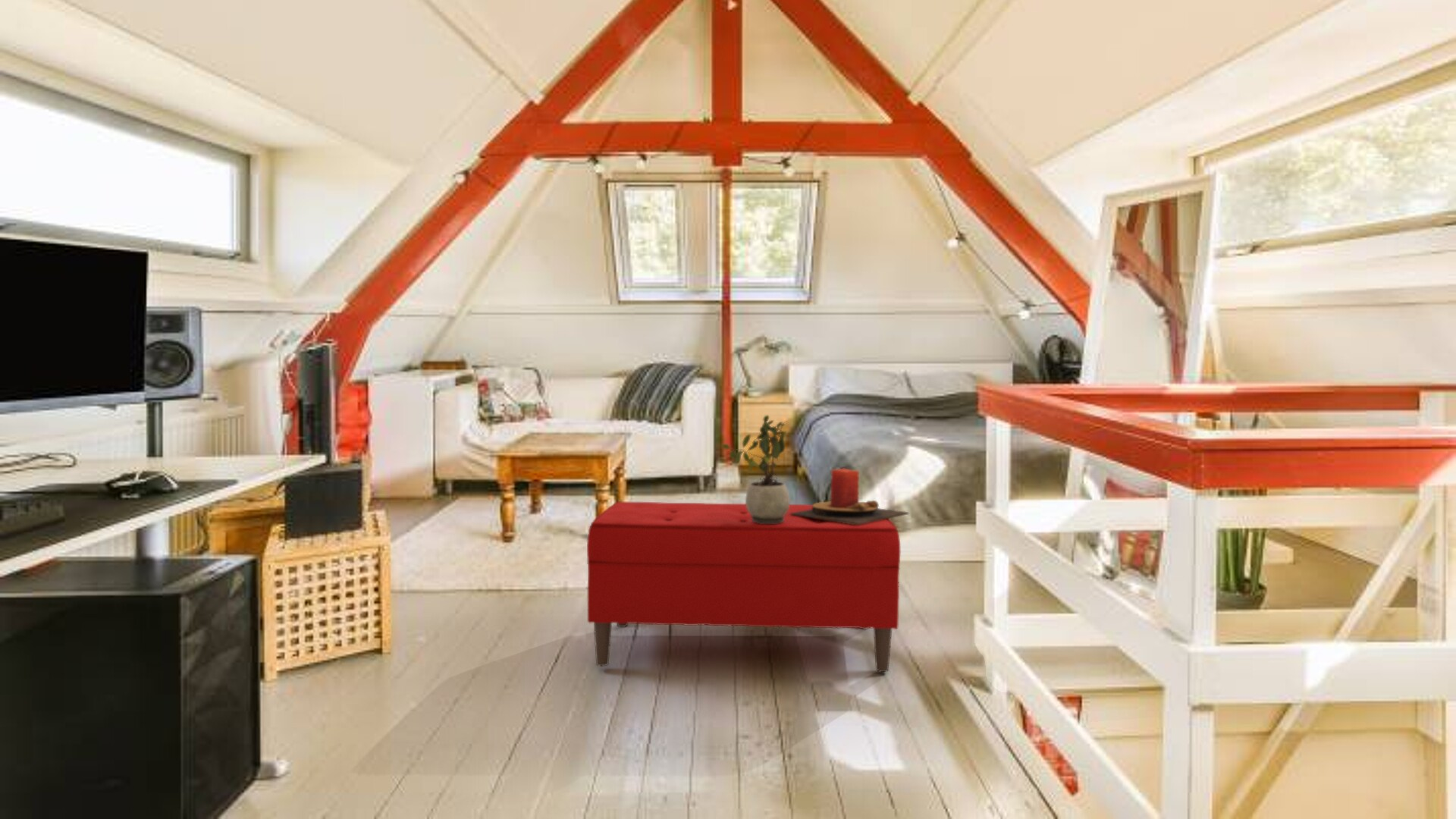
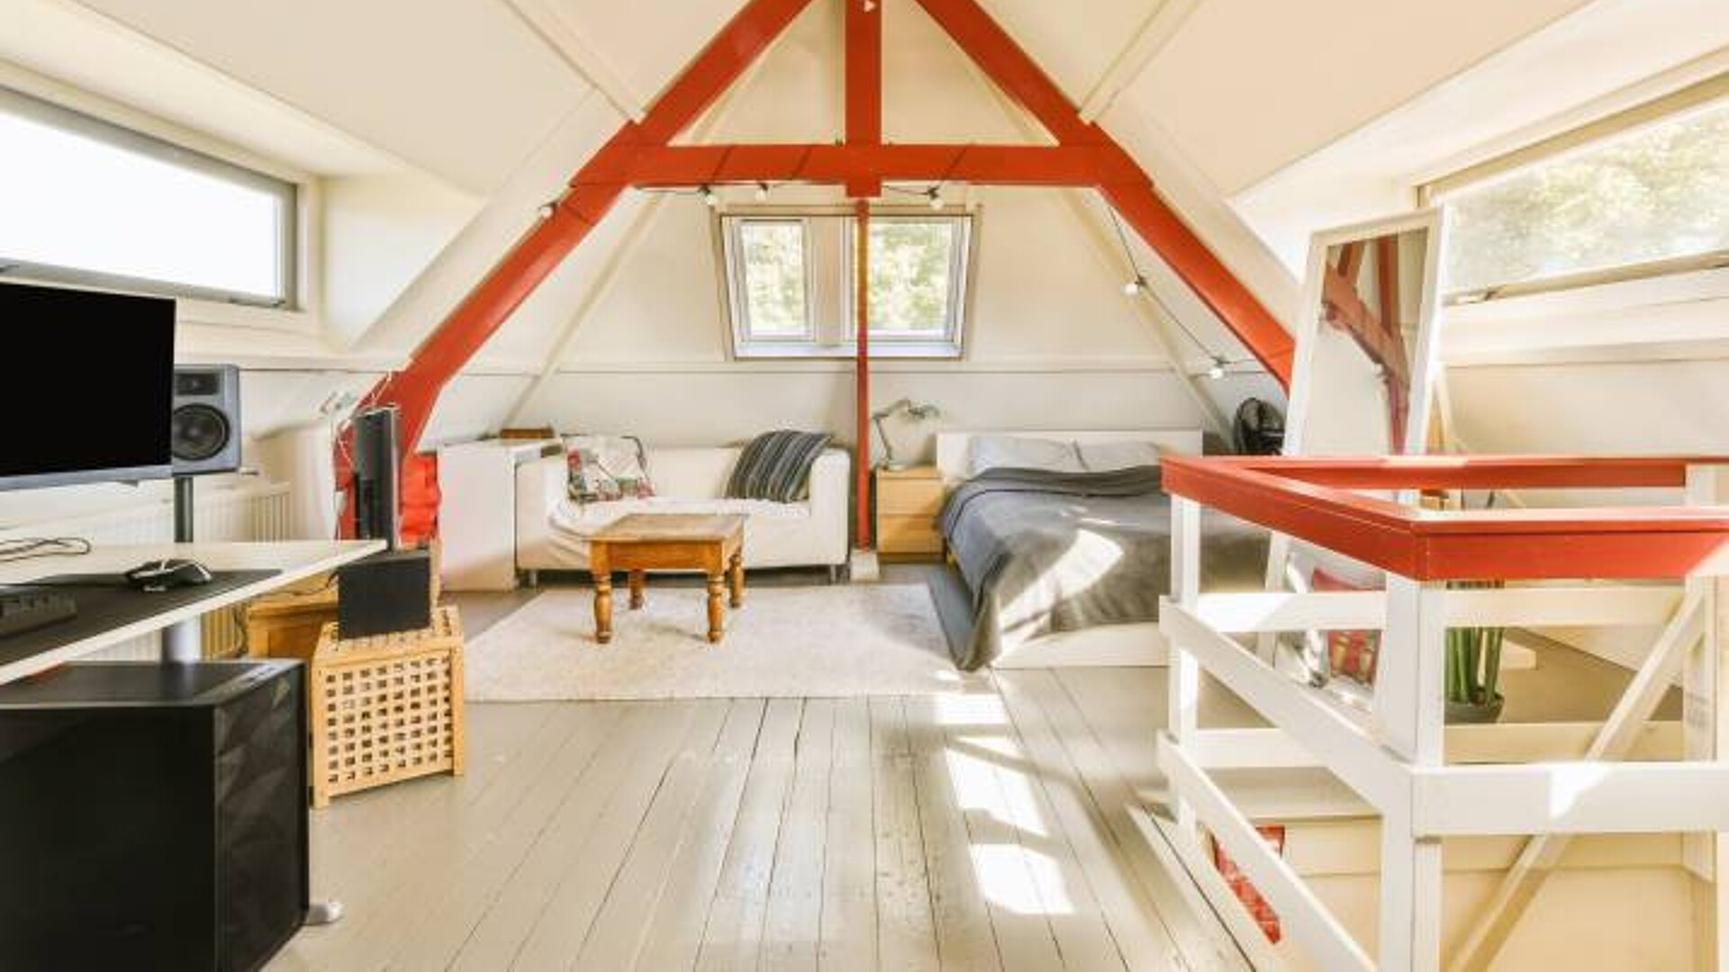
- candle (850, 491)
- bench (742, 580)
- potted plant (759, 468)
